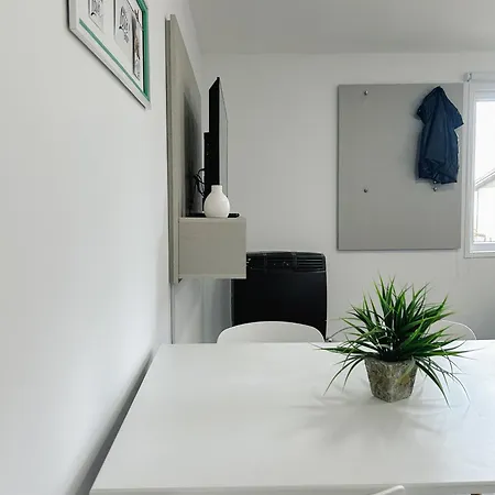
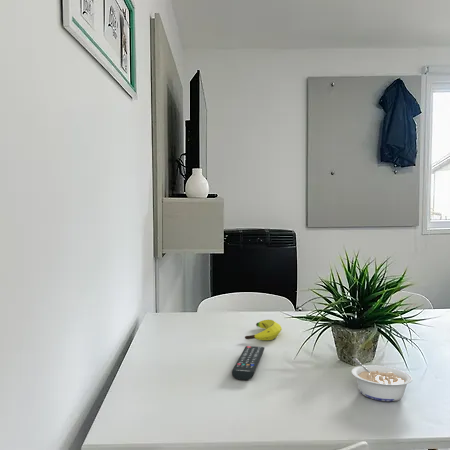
+ remote control (249, 361)
+ banana (260, 327)
+ legume (378, 381)
